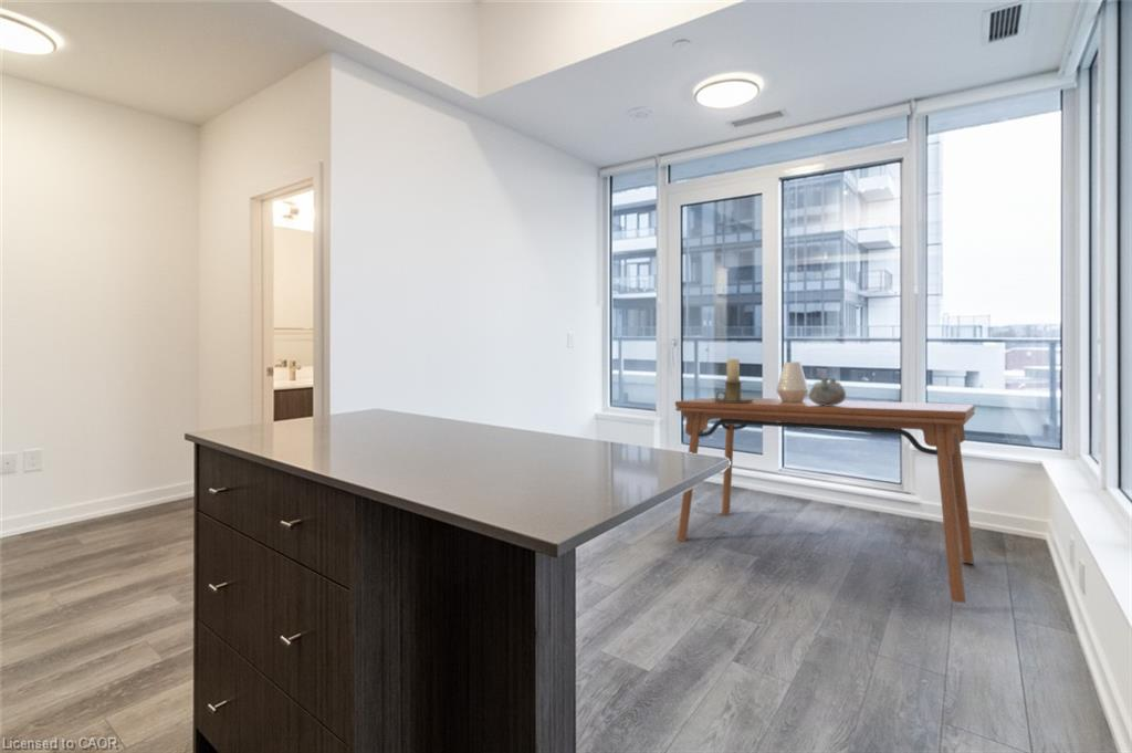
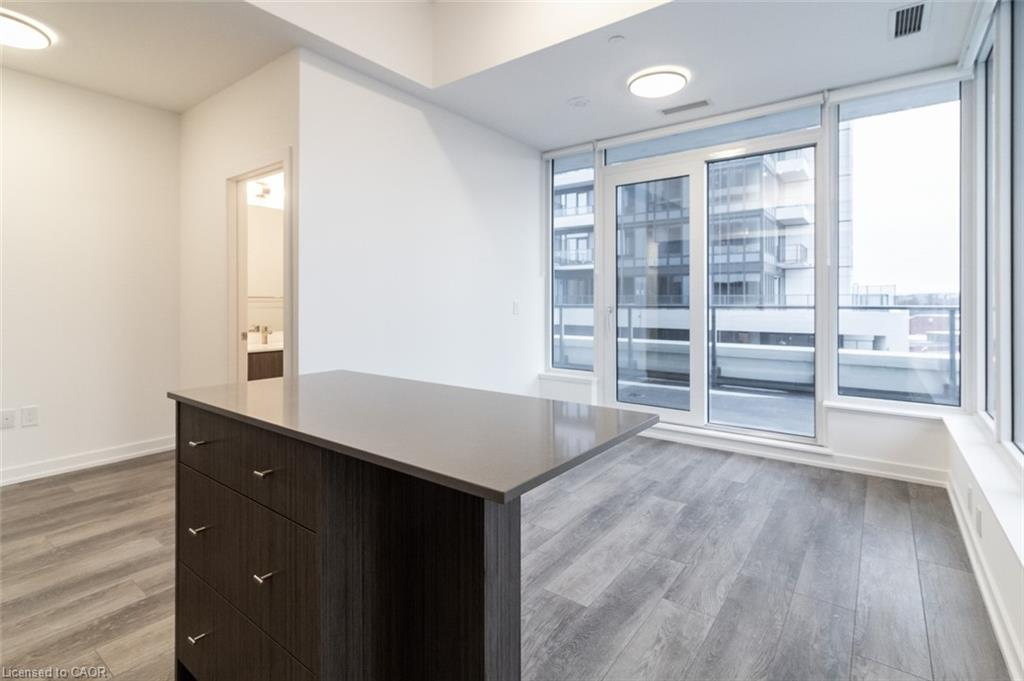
- dining table (816, 428)
- vase (792, 381)
- decorative bowl (827, 390)
- candle holder (733, 379)
